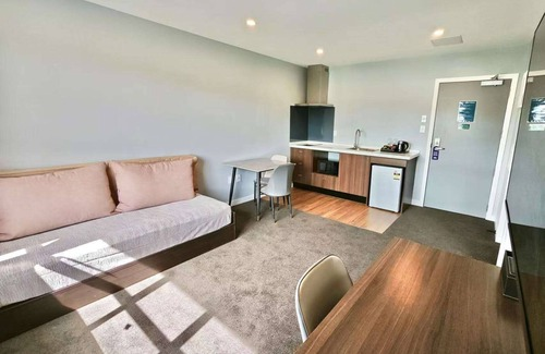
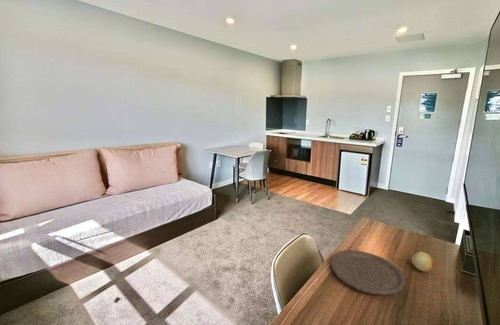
+ plate (365, 270)
+ fruit (422, 261)
